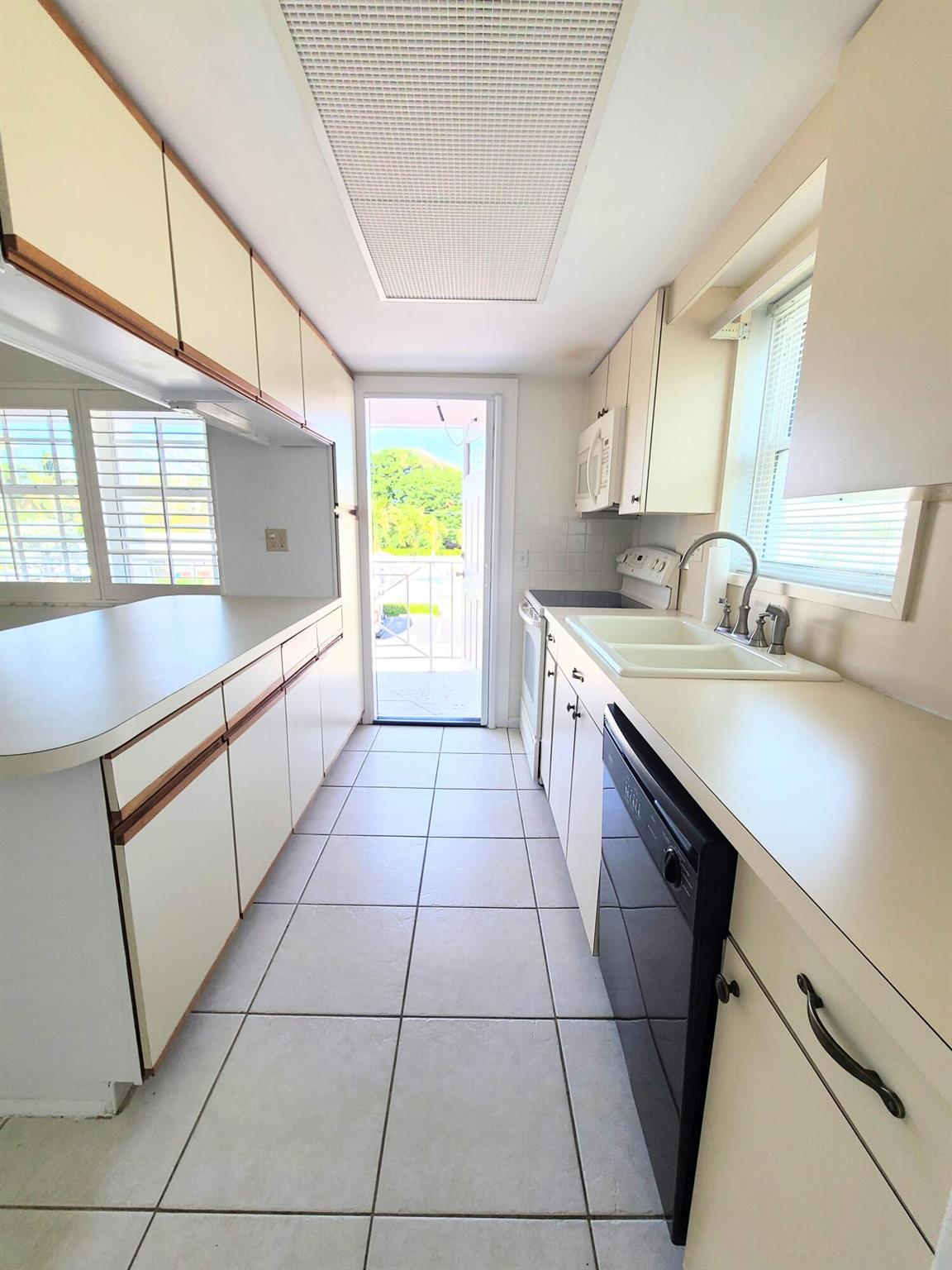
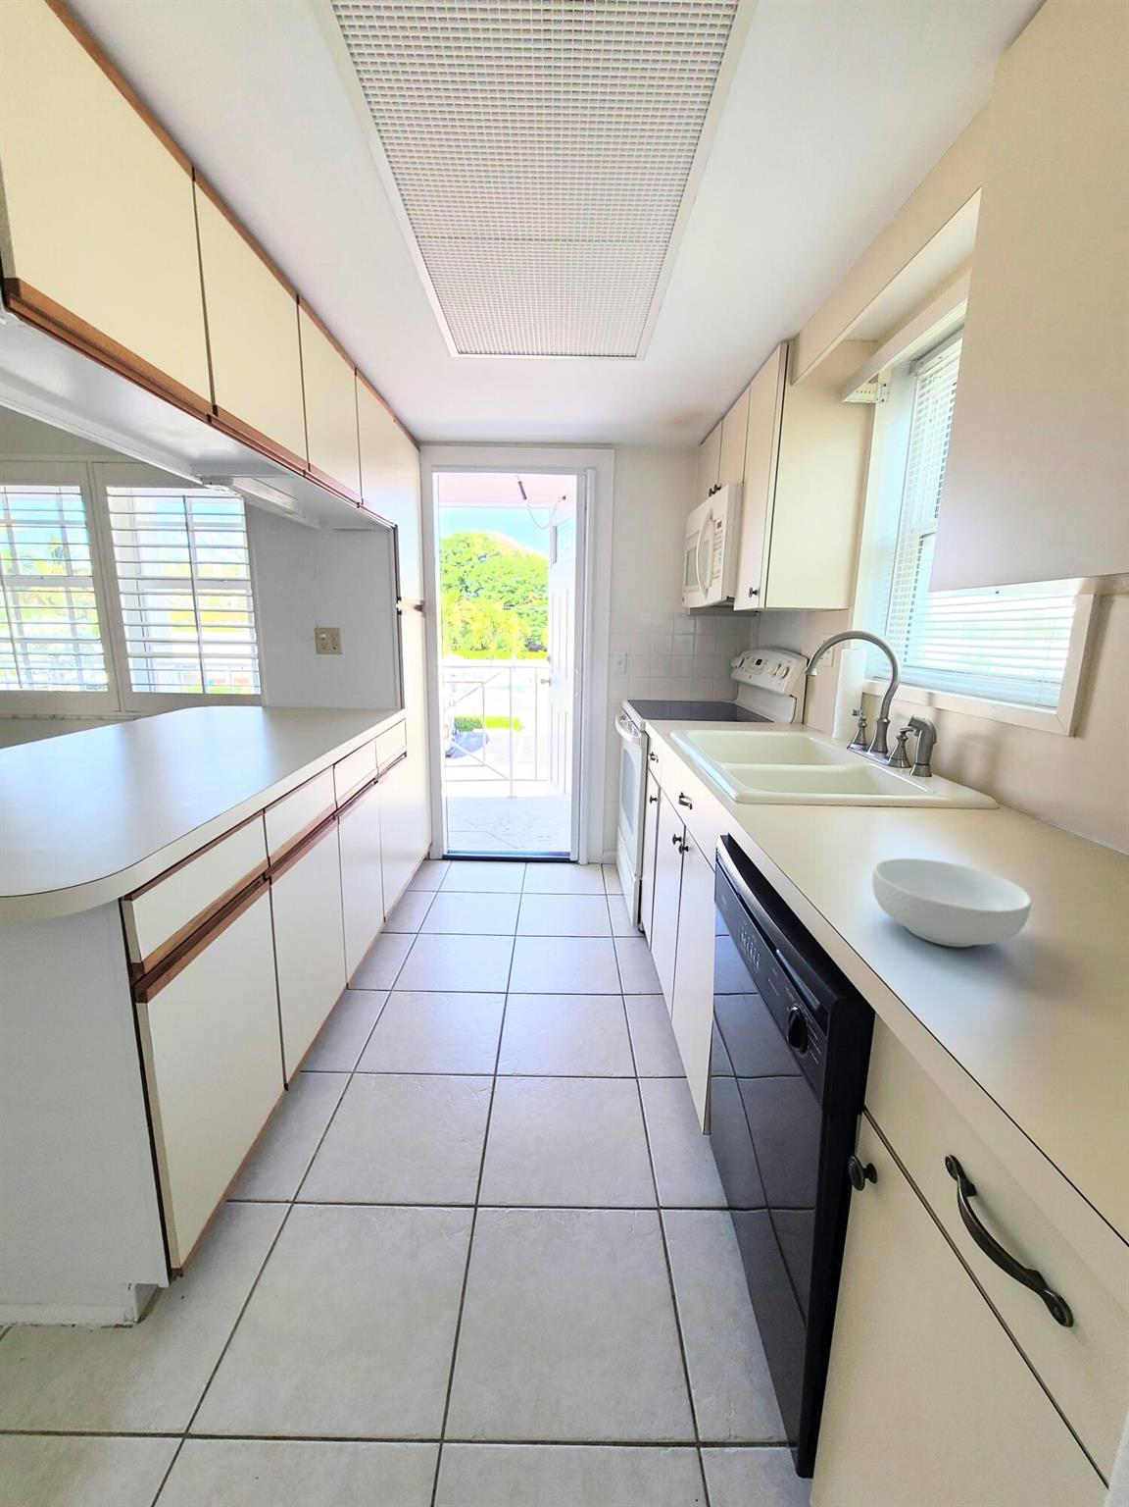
+ cereal bowl (944, 905)
